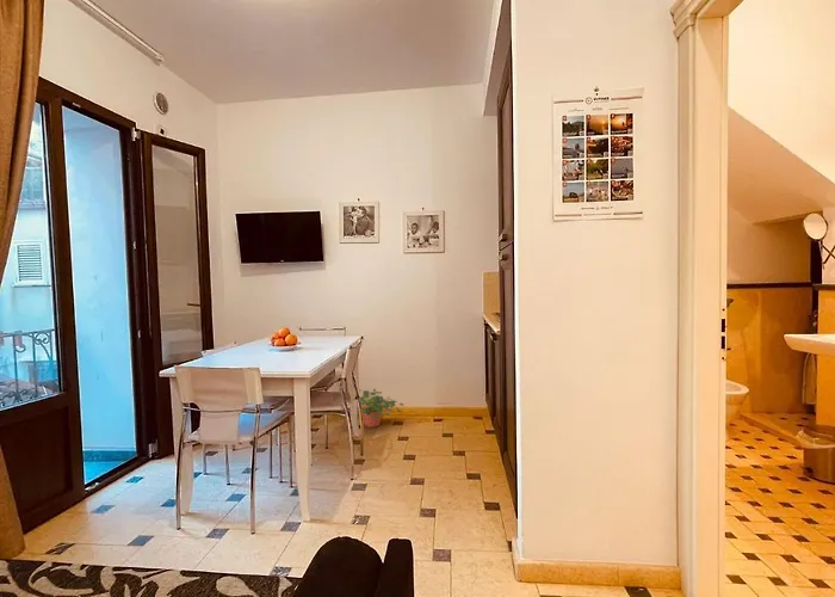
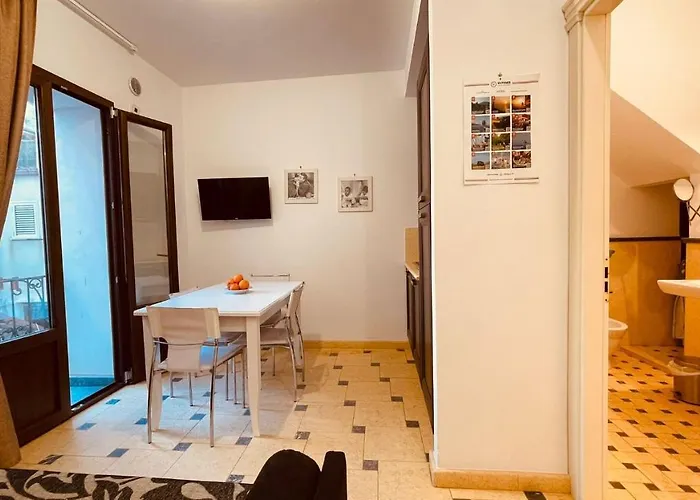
- potted plant (376, 408)
